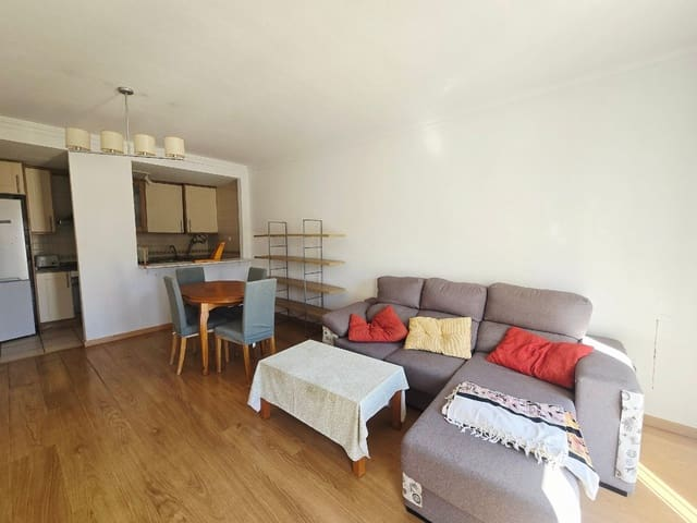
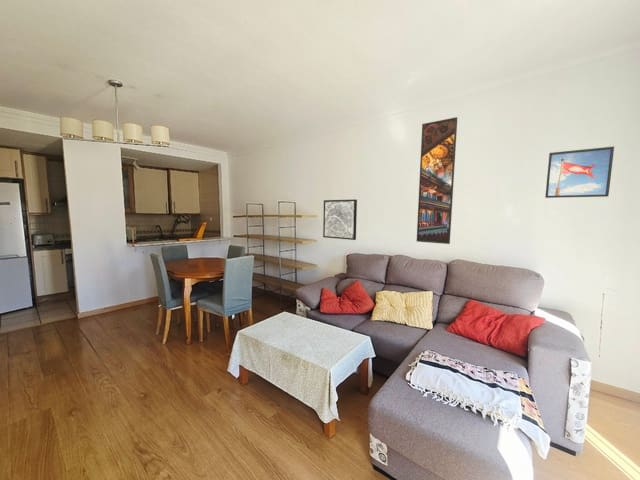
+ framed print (435, 183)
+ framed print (577, 173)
+ wall art (339, 219)
